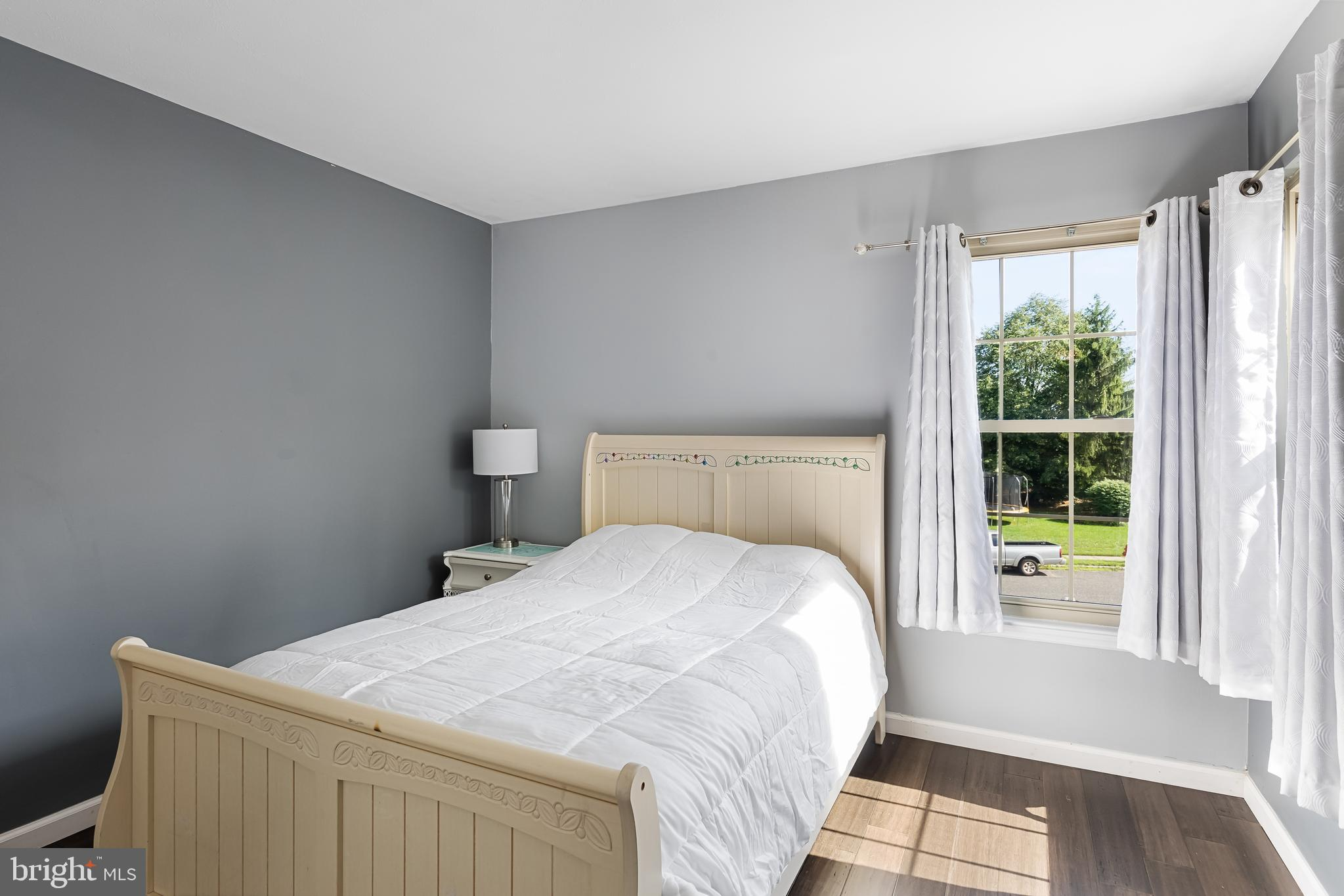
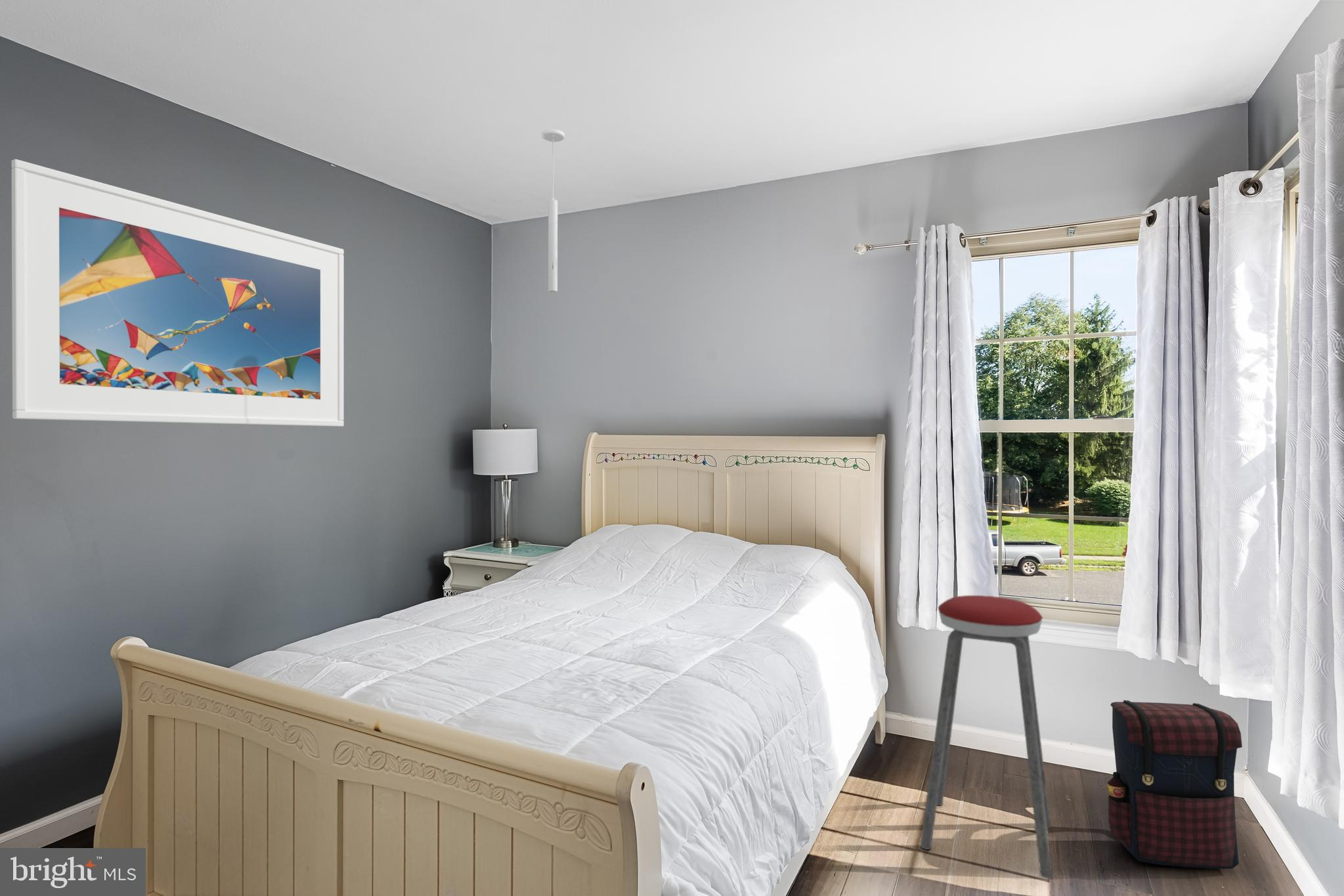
+ music stool (953, 714)
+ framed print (209, 318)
+ ceiling light (553, 213)
+ satchel (1163, 775)
